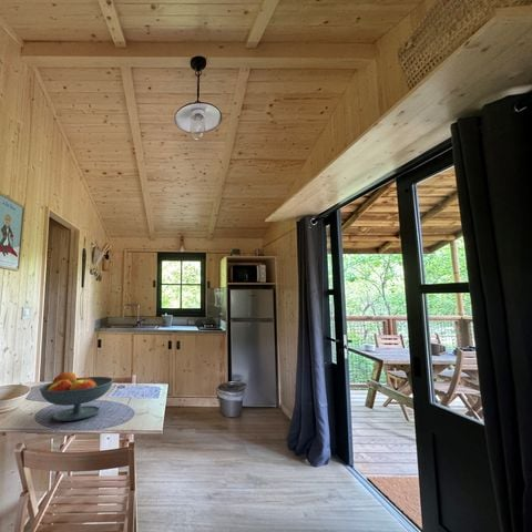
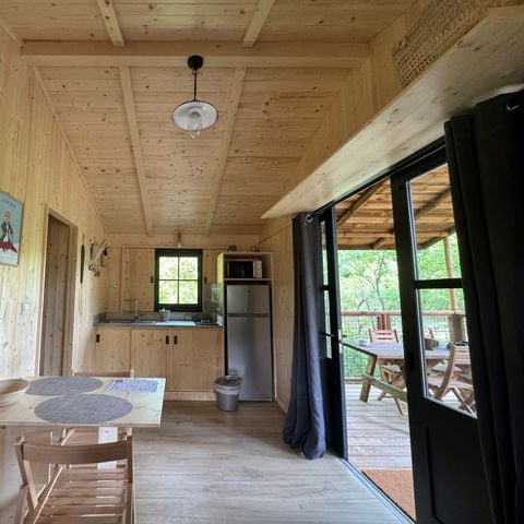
- fruit bowl (78, 392)
